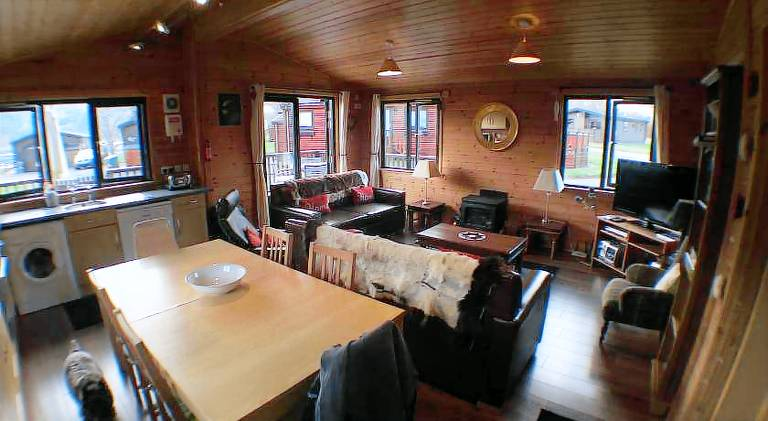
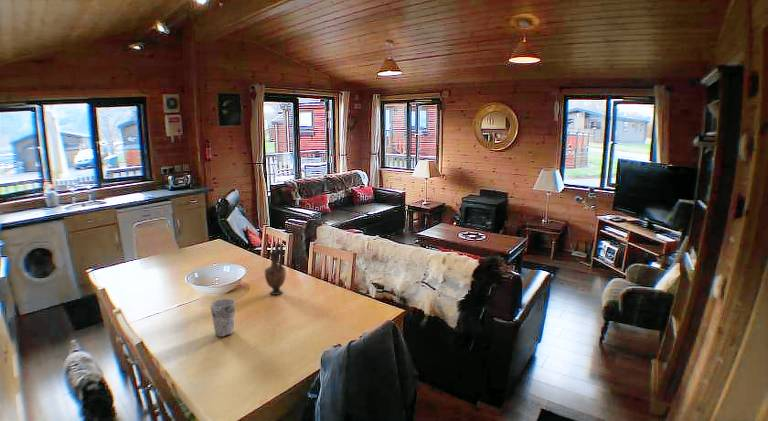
+ cup (223, 318)
+ vase (275, 268)
